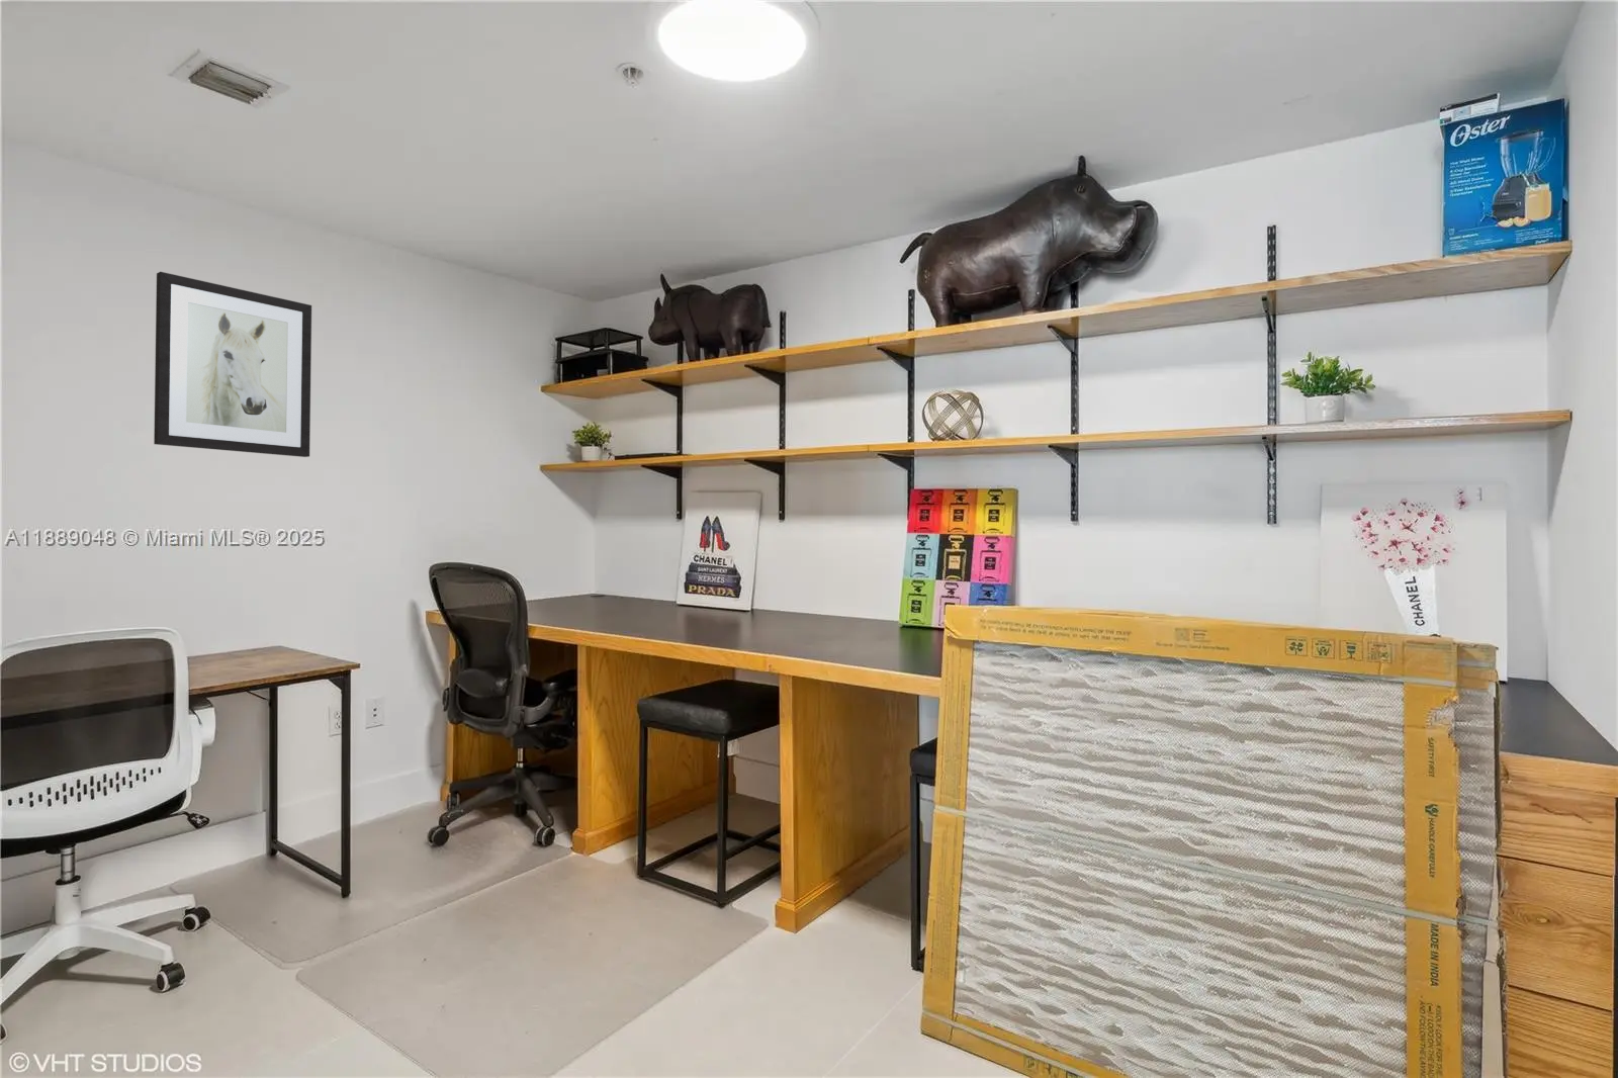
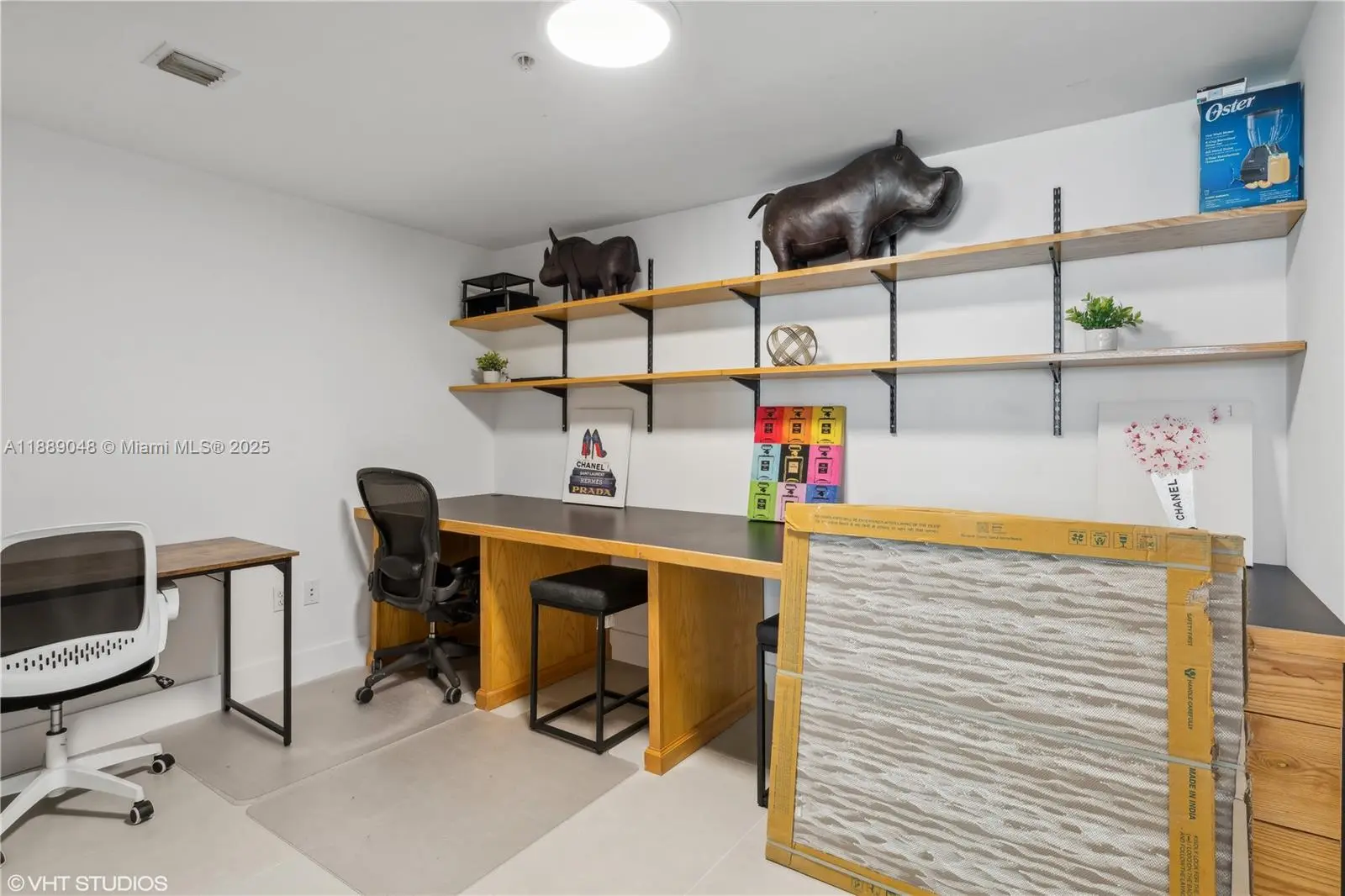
- wall art (238, 371)
